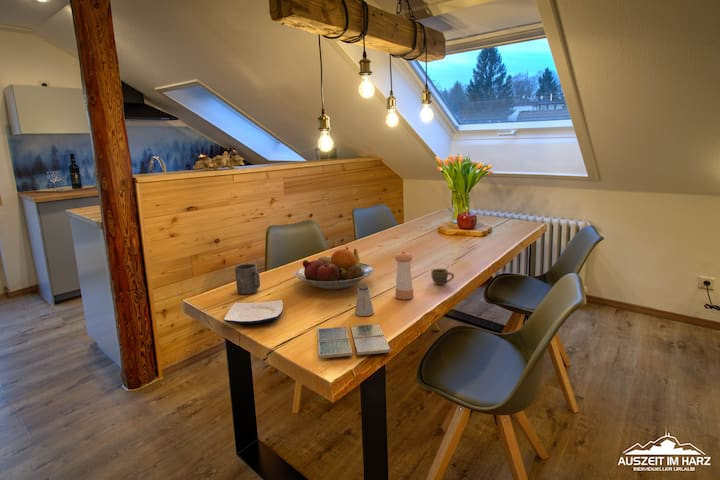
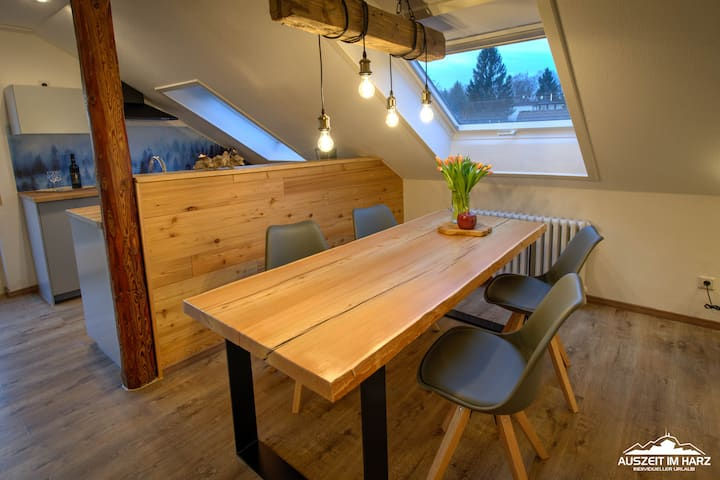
- cup (442, 277)
- plate (255, 312)
- fruit bowl (334, 267)
- mug (249, 279)
- pepper shaker (404, 274)
- drink coaster (353, 339)
- saltshaker (363, 300)
